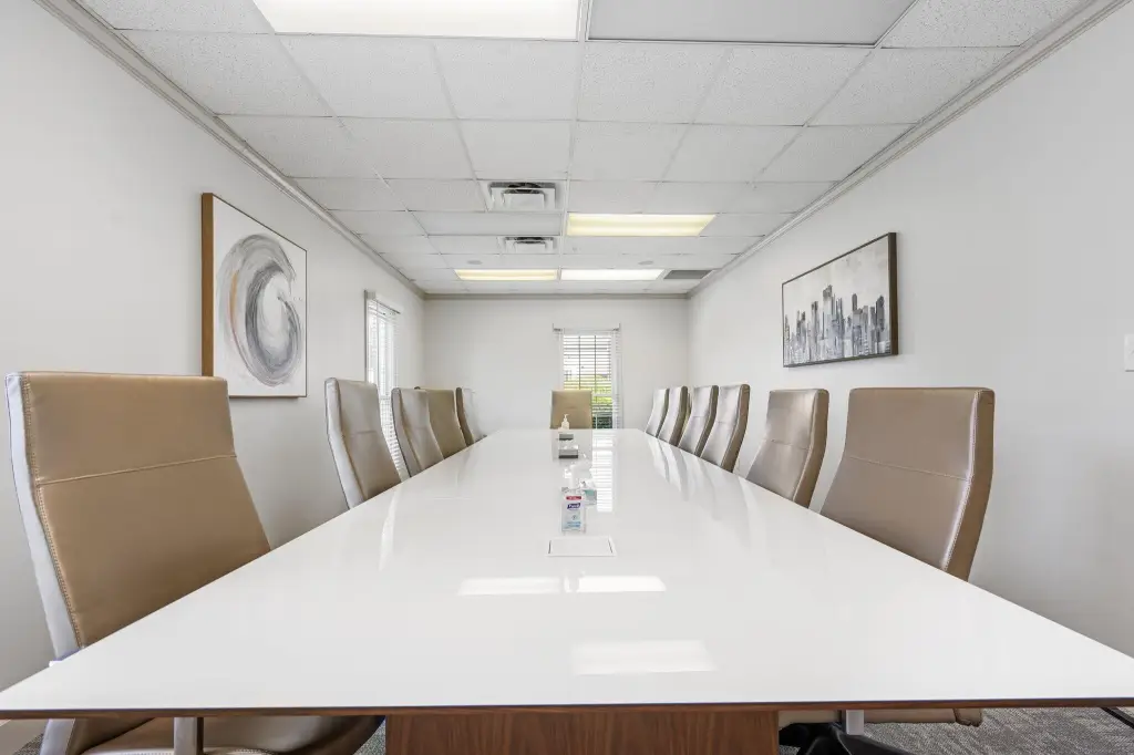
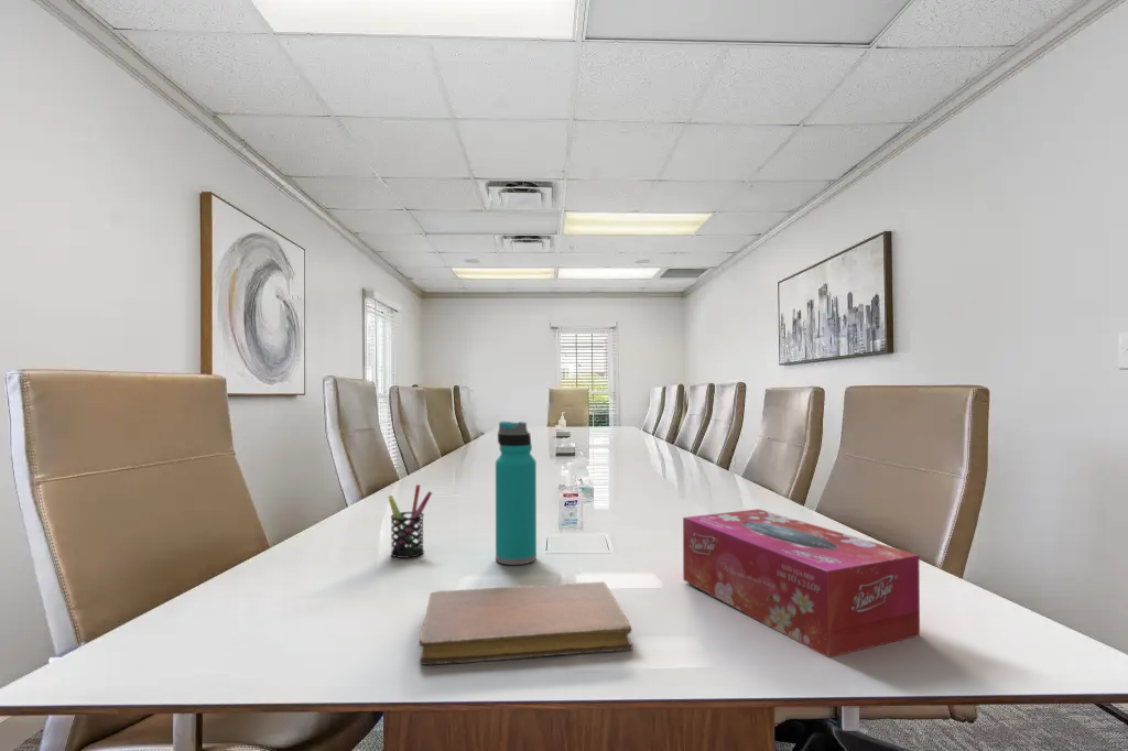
+ notebook (523, 617)
+ pen holder (405, 519)
+ tissue box (787, 568)
+ water bottle (516, 490)
